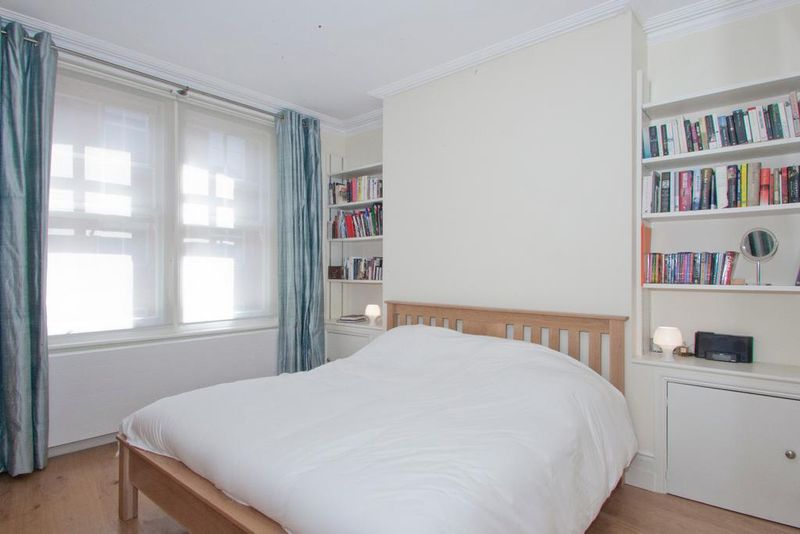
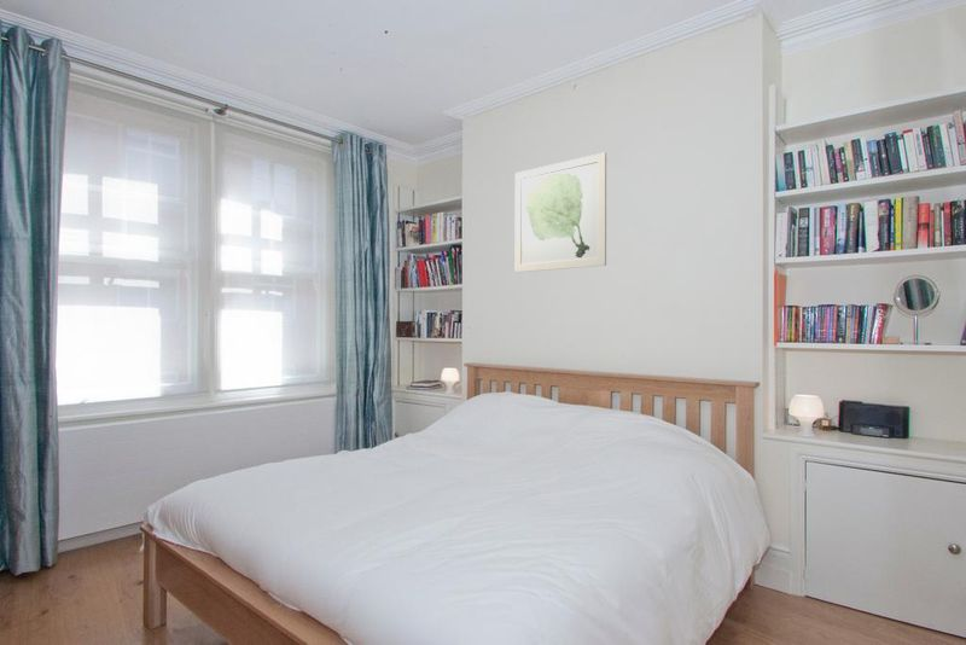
+ wall art (558, 216)
